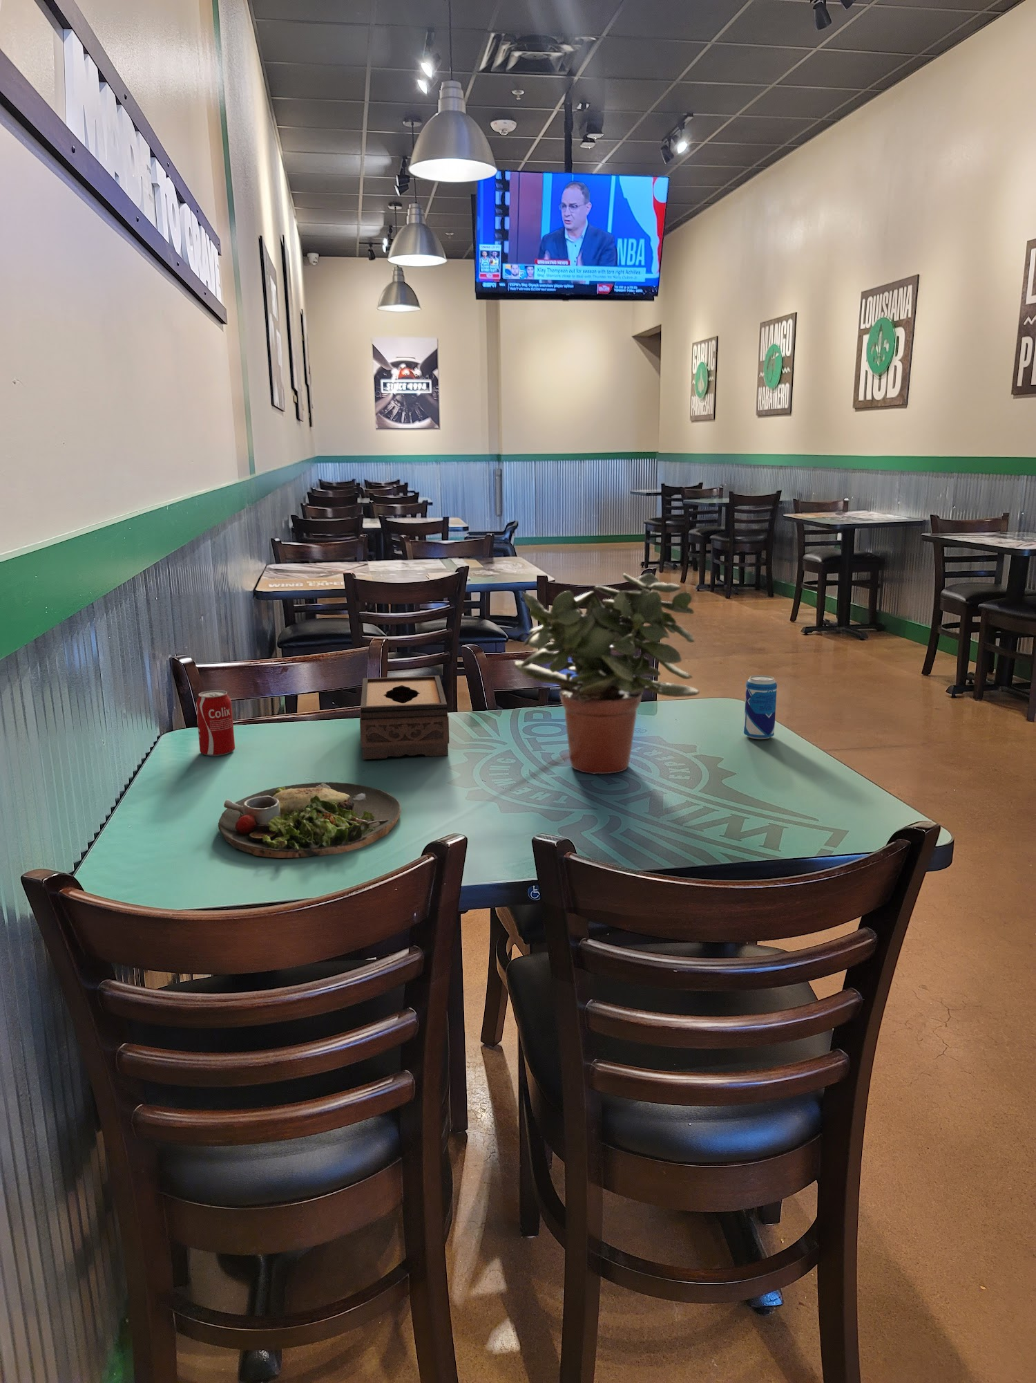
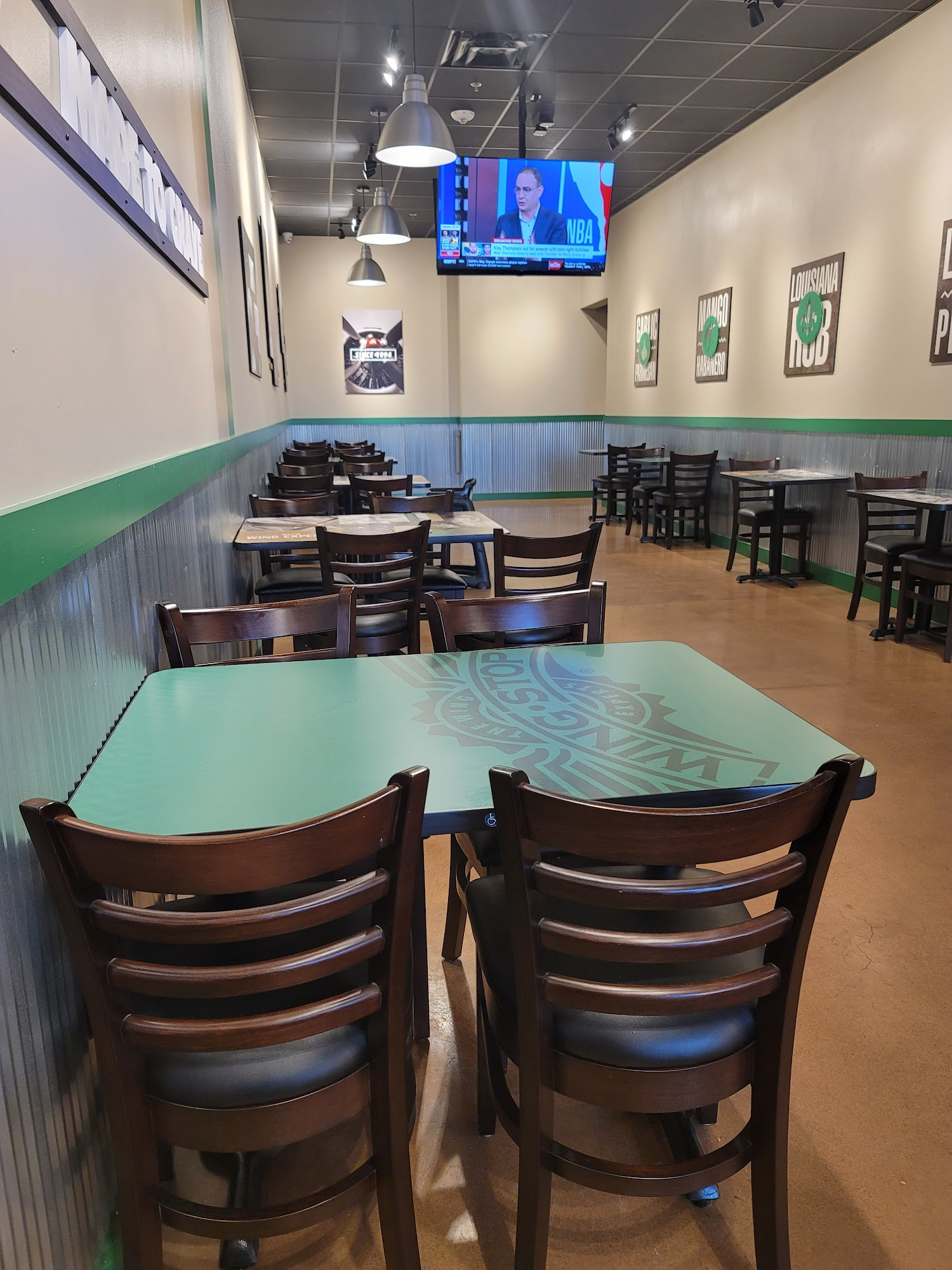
- potted plant (599, 672)
- beverage can (214, 723)
- dinner plate (310, 804)
- tissue box (404, 714)
- beverage can (760, 707)
